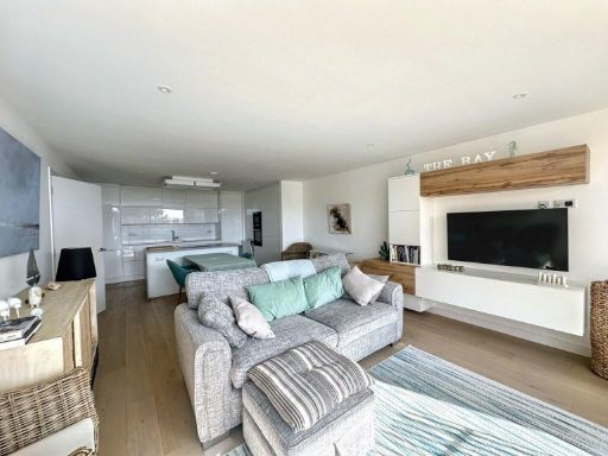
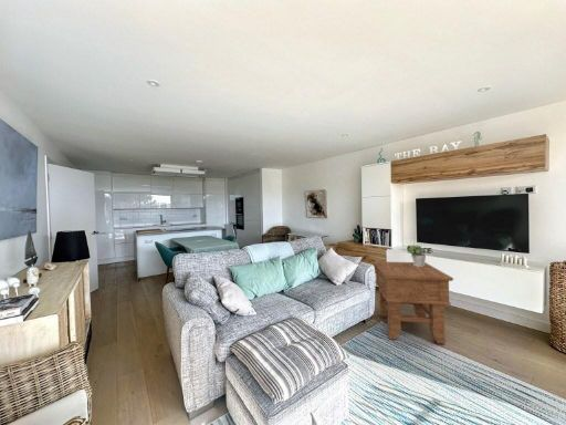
+ potted plant (415, 253)
+ side table (407, 298)
